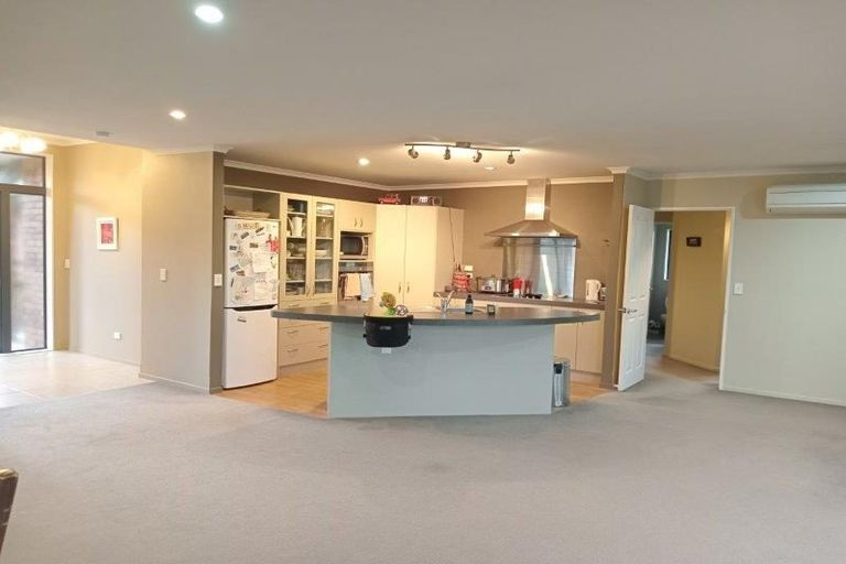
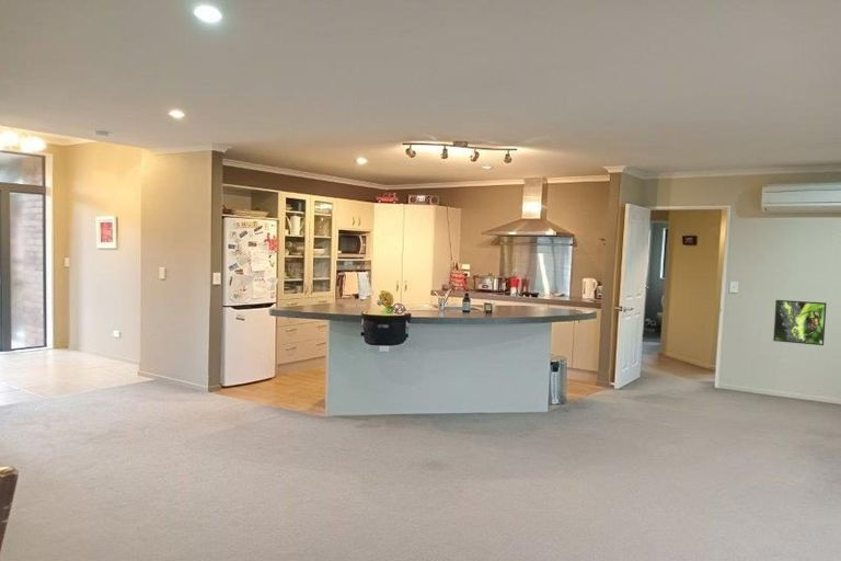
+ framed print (798, 322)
